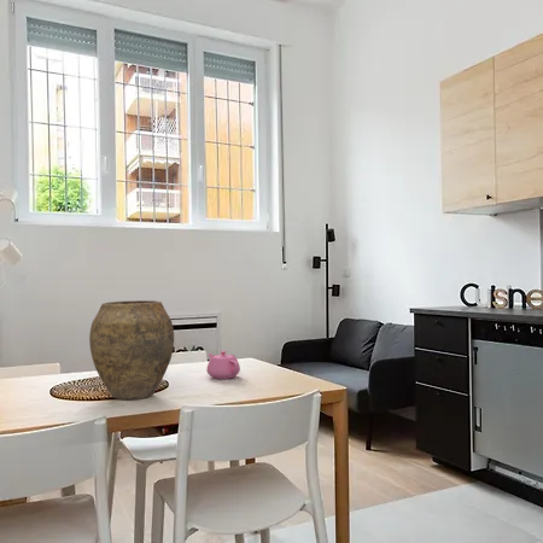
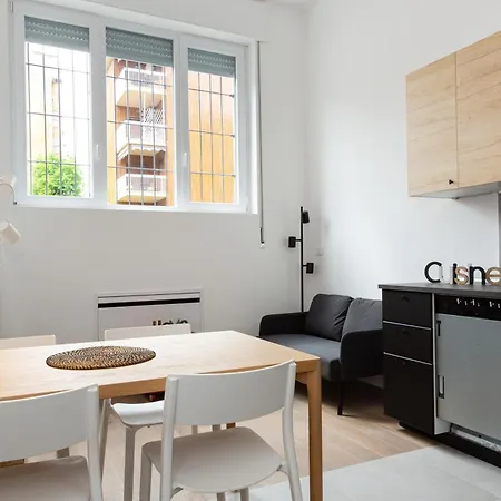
- teapot (222, 363)
- vase (132, 349)
